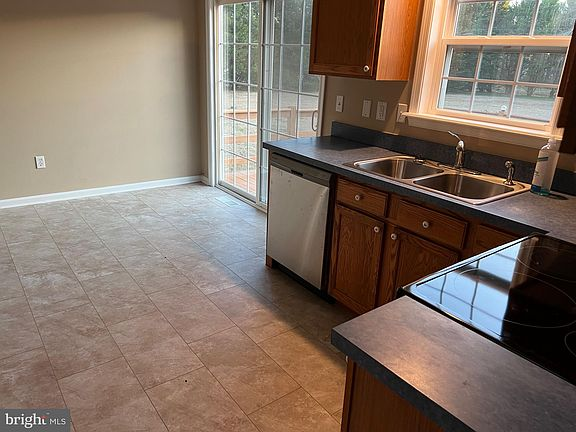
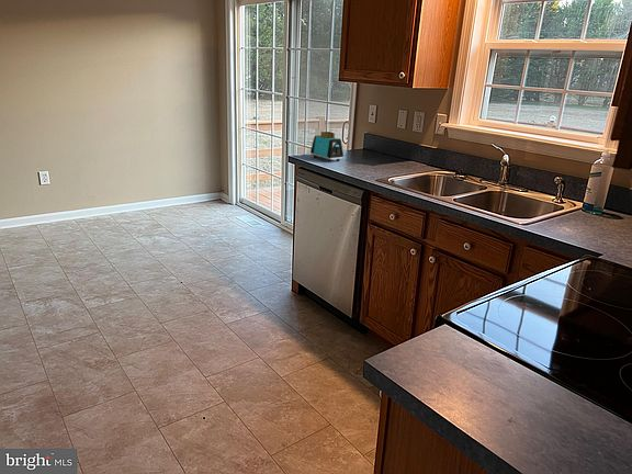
+ toaster (327, 145)
